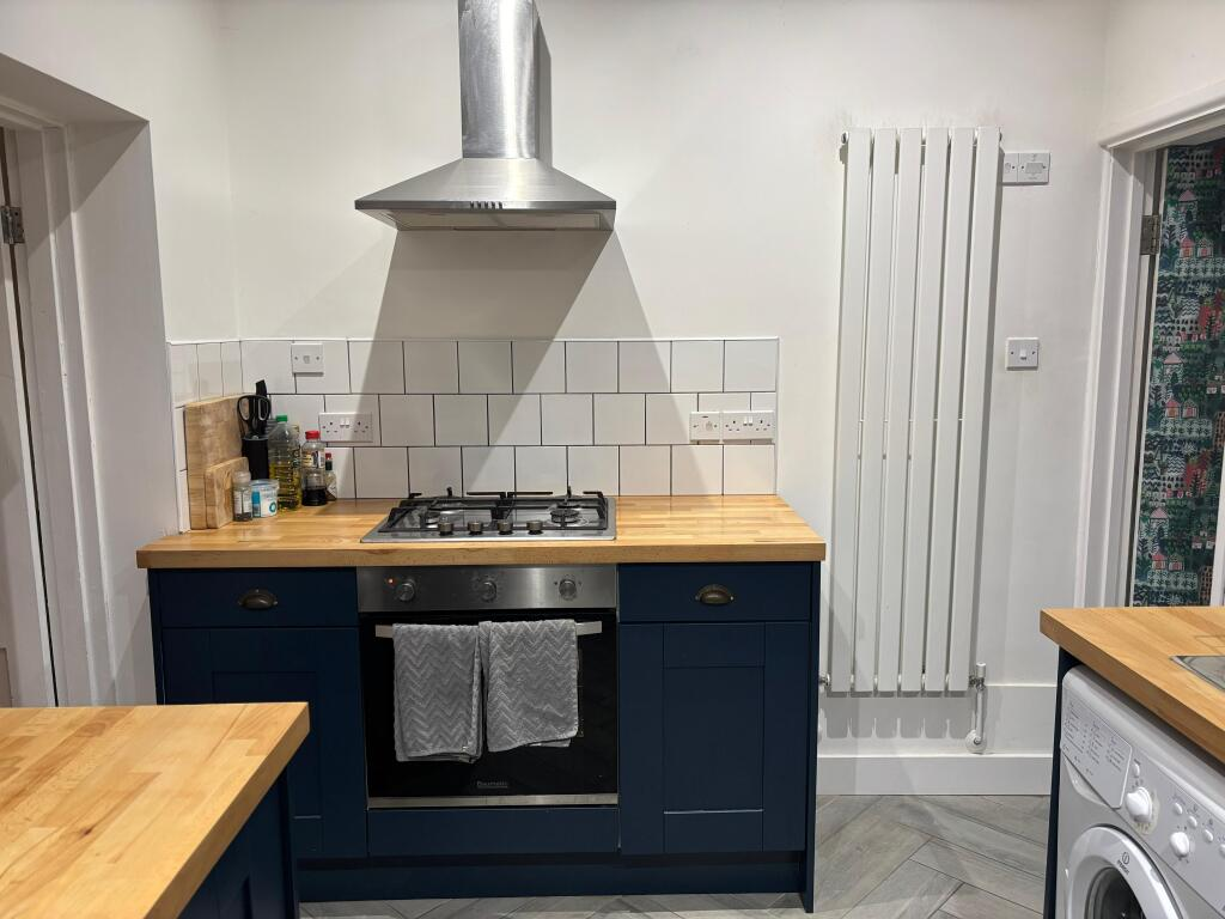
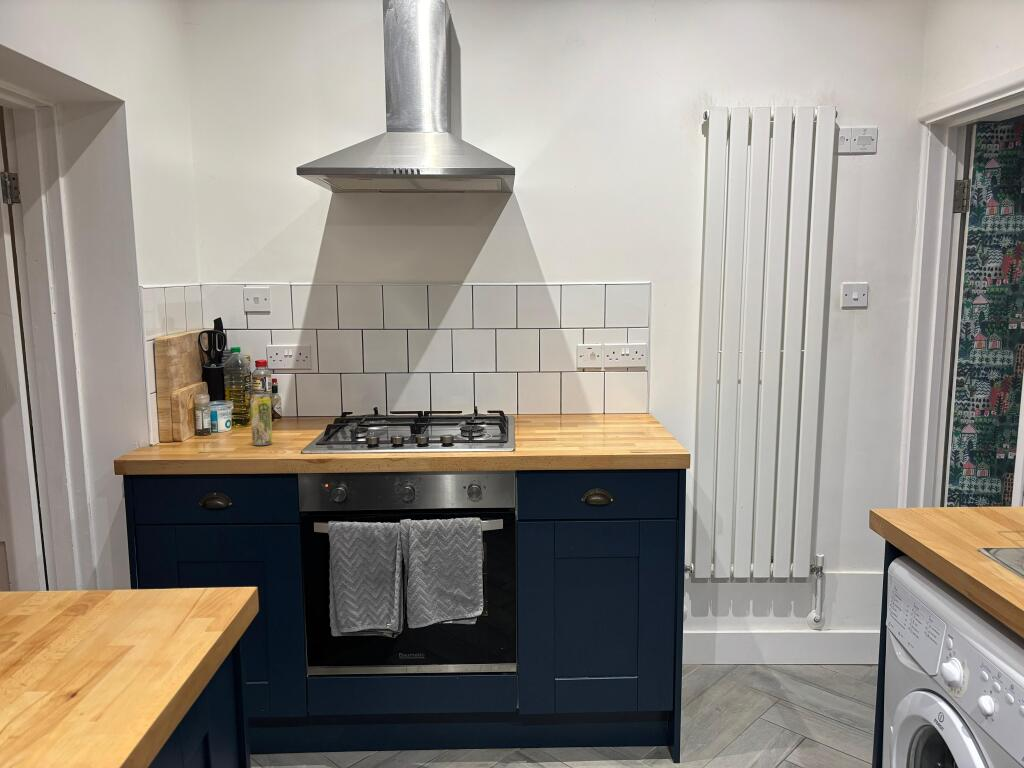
+ beverage can (261, 418)
